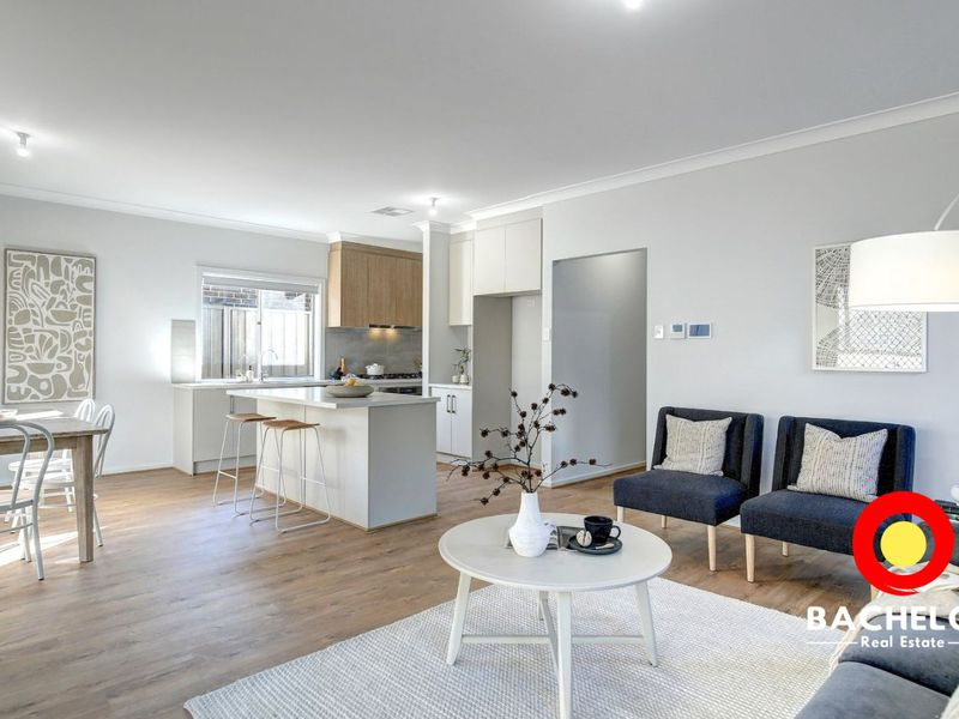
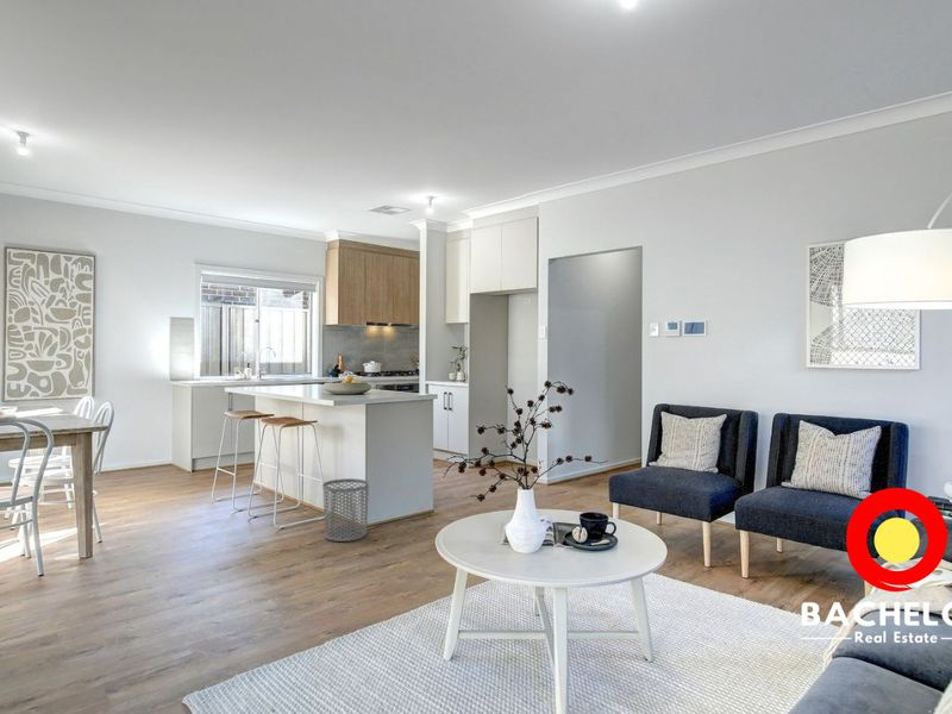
+ waste bin (345, 508)
